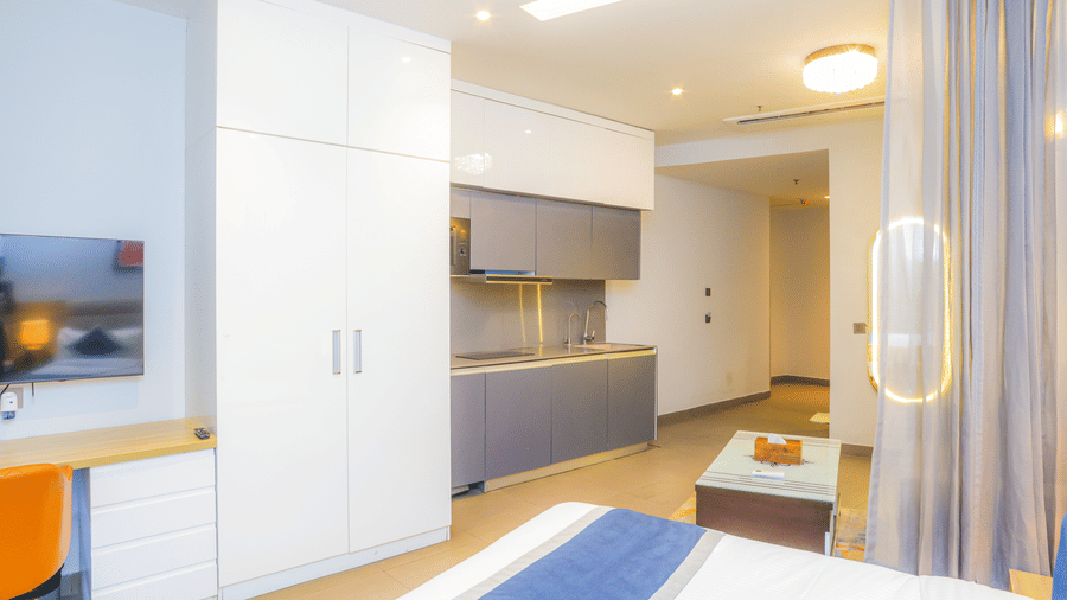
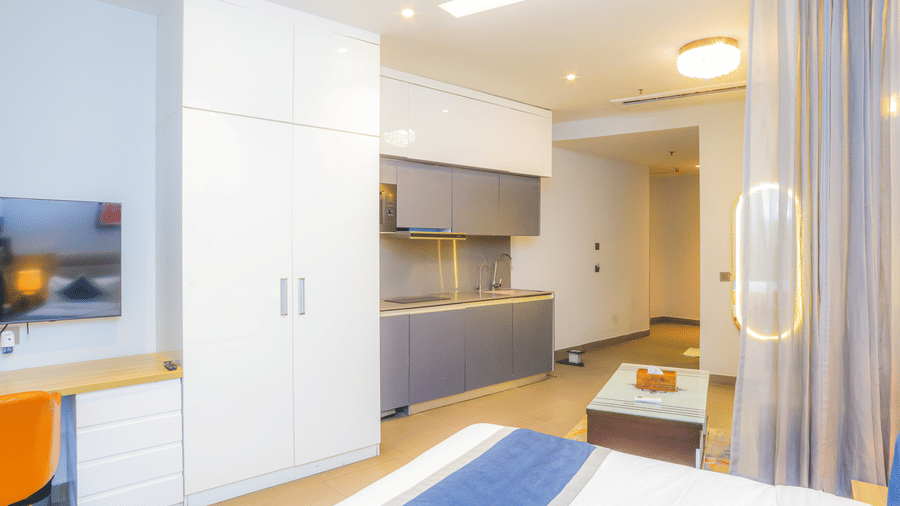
+ staircase (576, 354)
